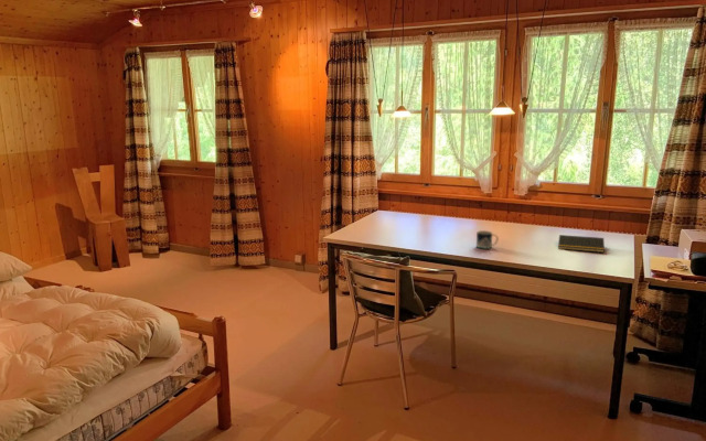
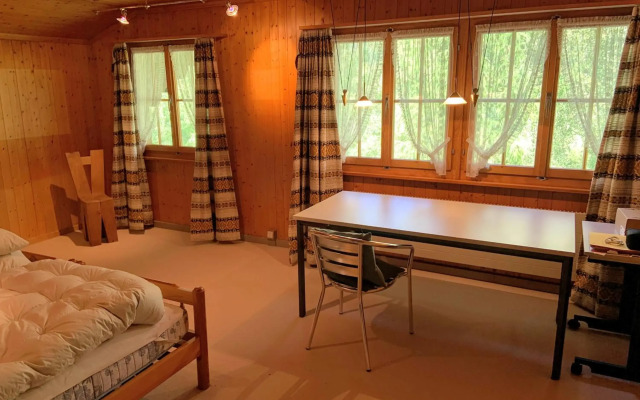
- notepad (580, 243)
- mug (486, 239)
